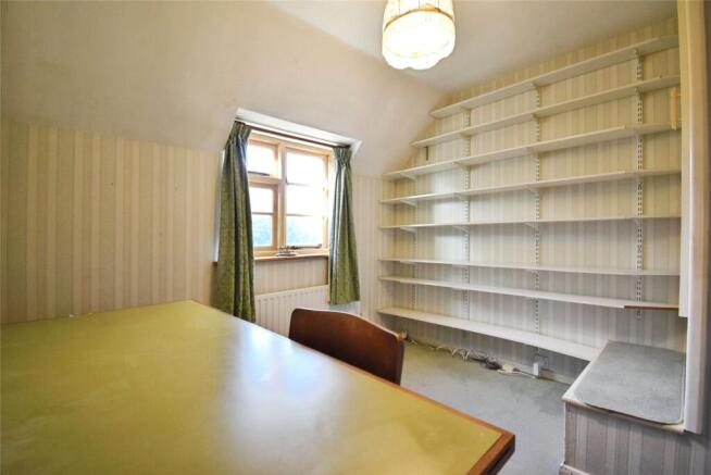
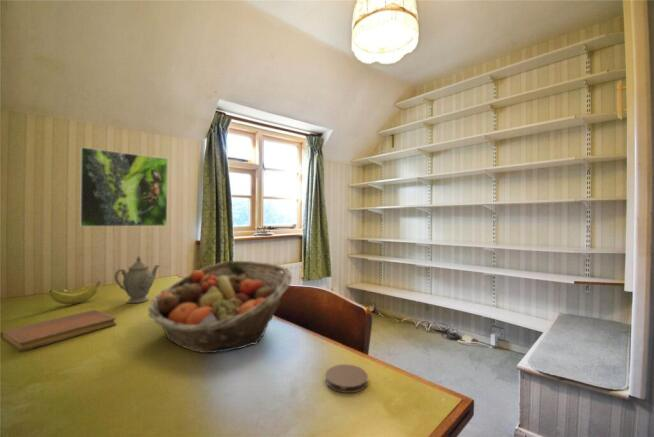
+ notebook (62, 327)
+ fruit basket (222, 299)
+ coaster (346, 377)
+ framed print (127, 190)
+ chinaware (138, 278)
+ banana (76, 294)
